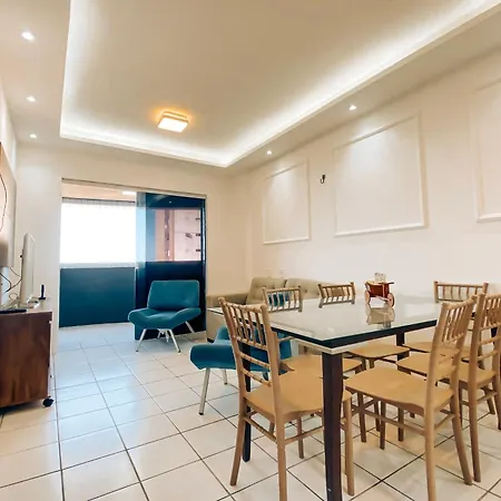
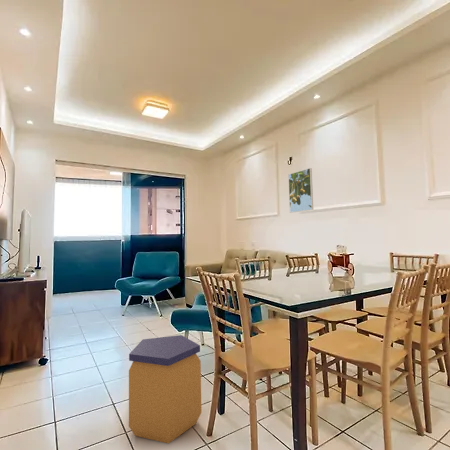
+ trash can (162, 385)
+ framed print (300, 191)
